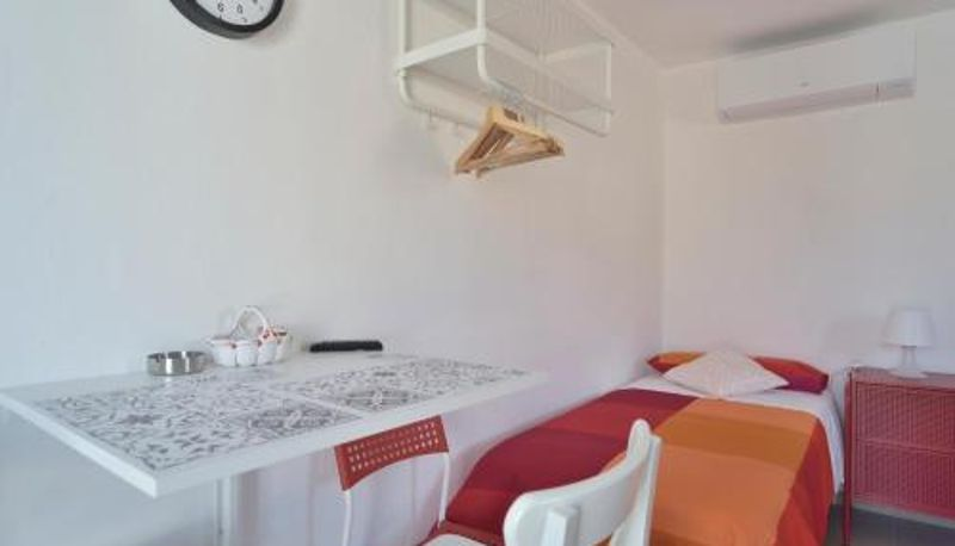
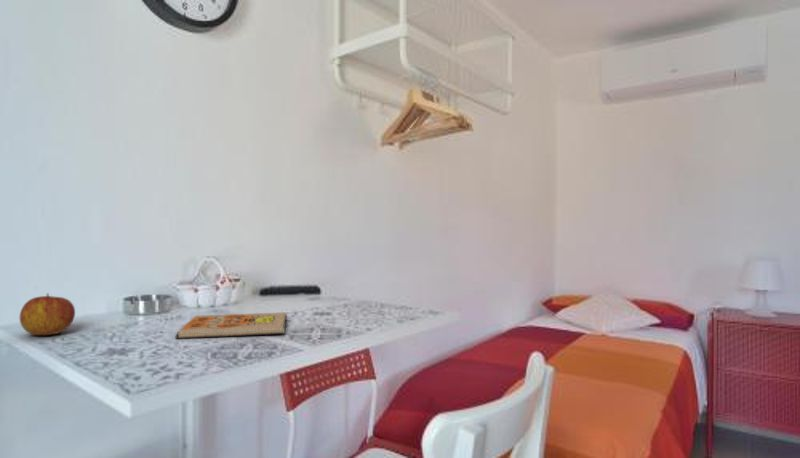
+ apple (48, 313)
+ notebook (236, 324)
